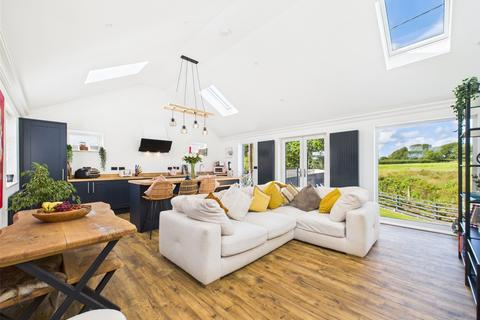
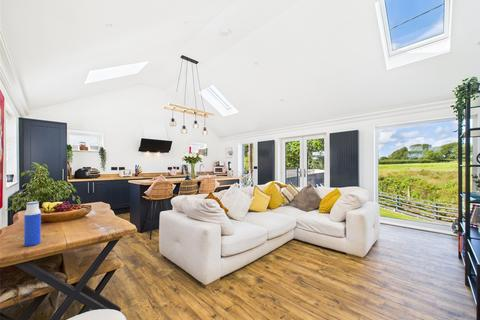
+ water bottle (32, 223)
